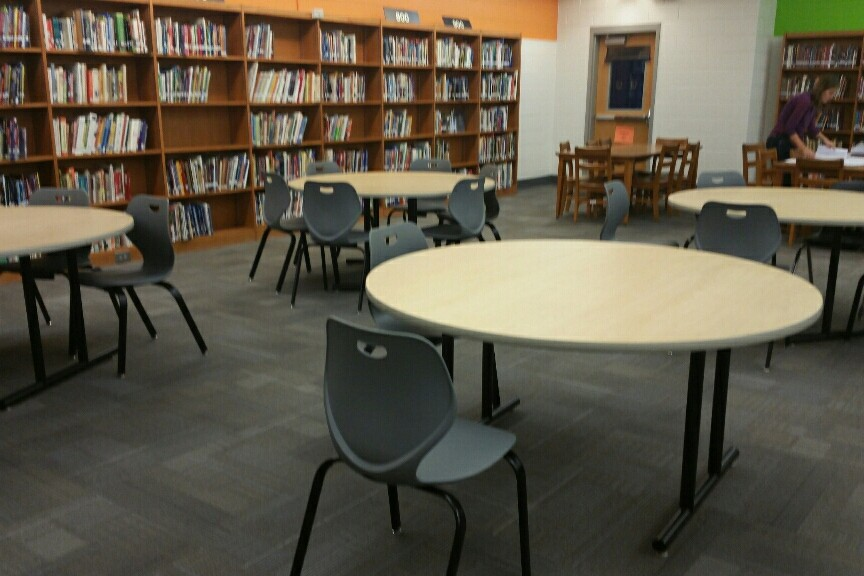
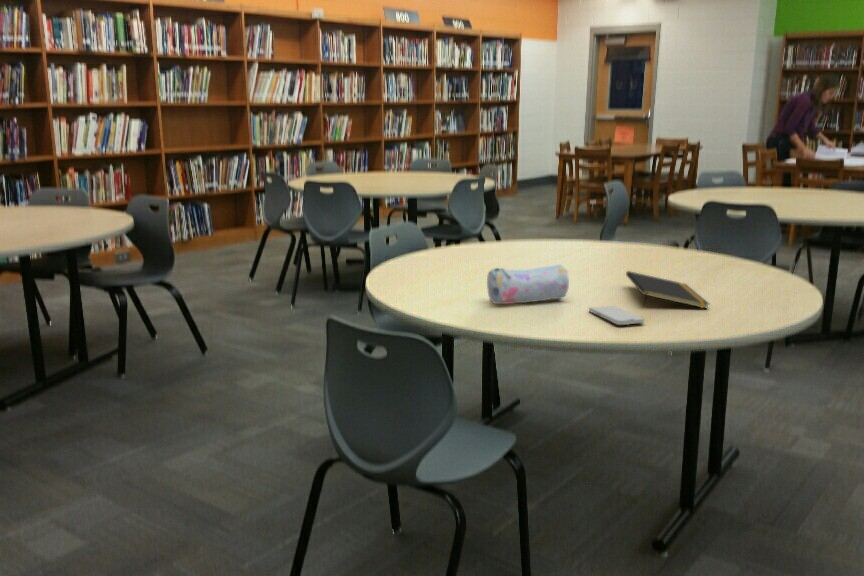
+ notepad (665, 288)
+ pencil case (527, 283)
+ smartphone (615, 314)
